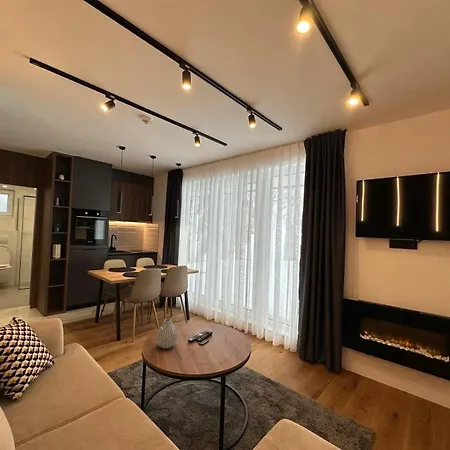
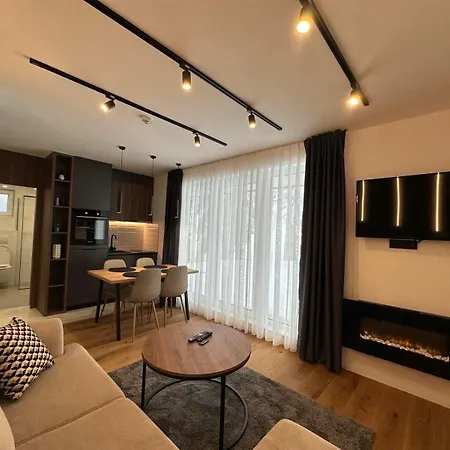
- vase (167, 332)
